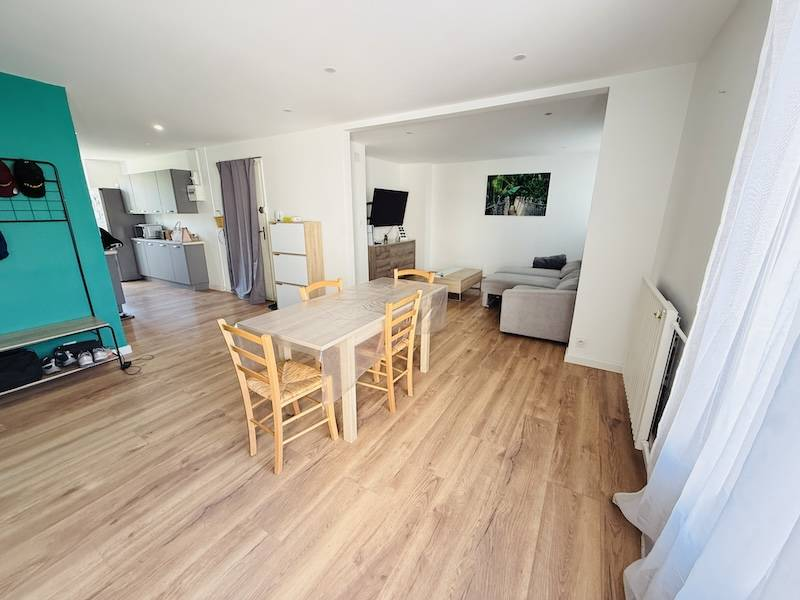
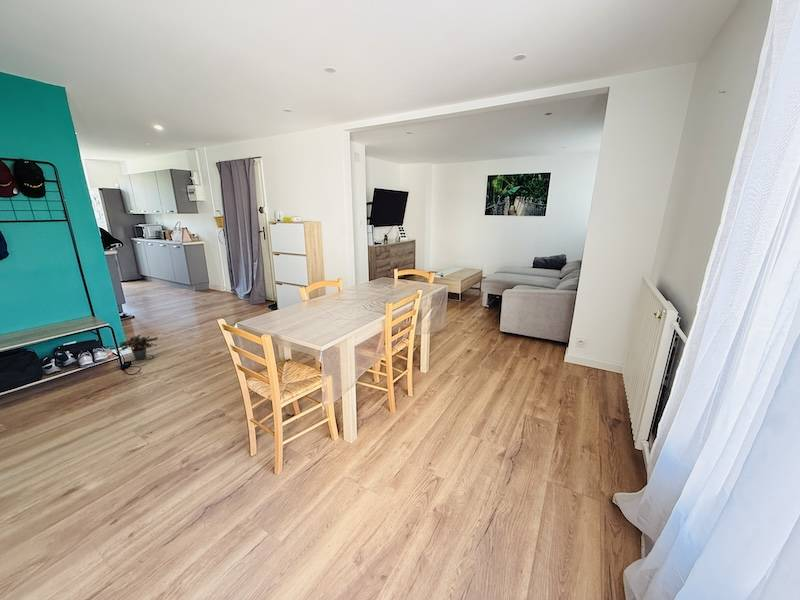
+ potted plant (138, 347)
